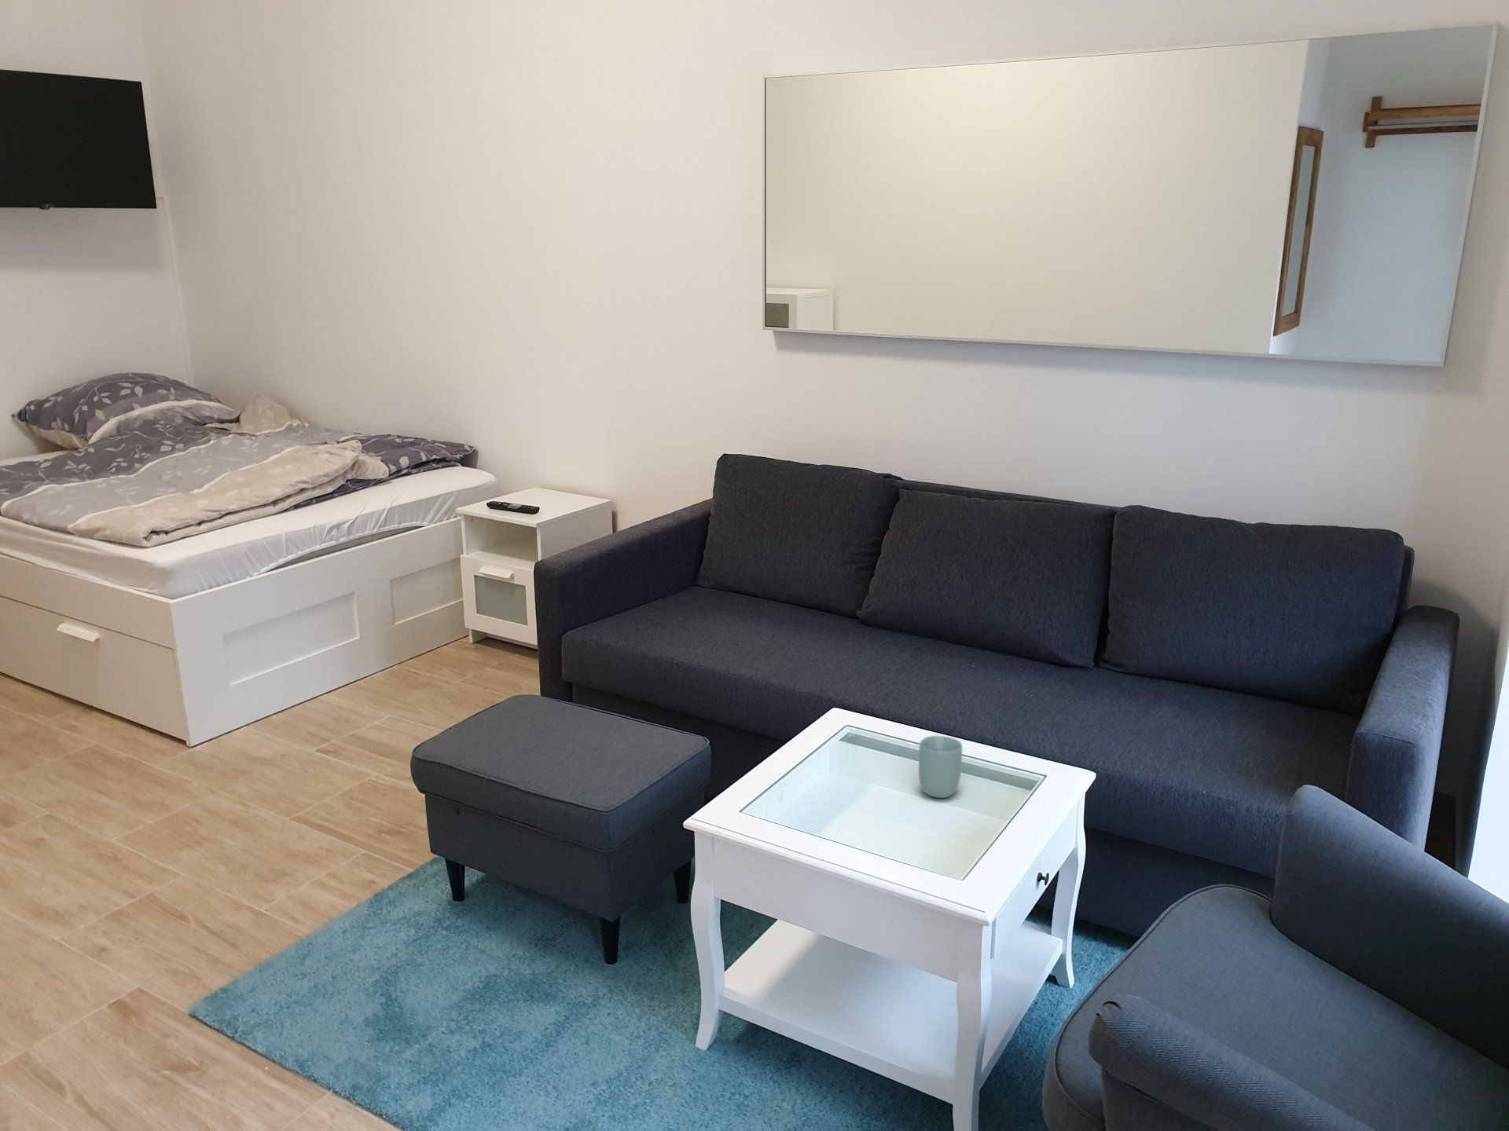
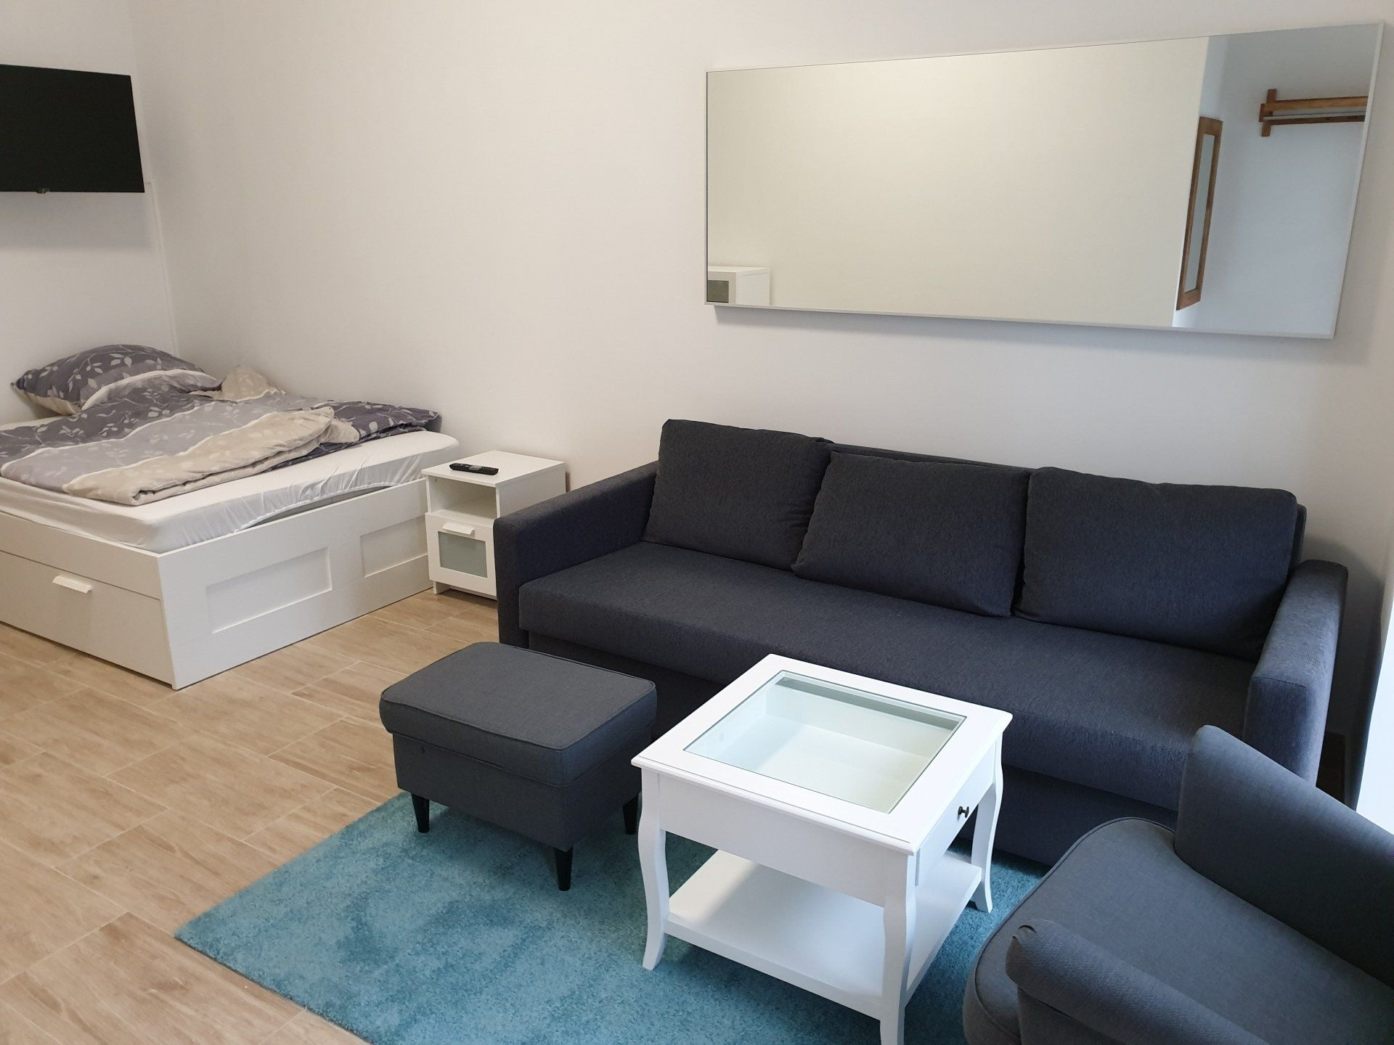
- cup (939, 769)
